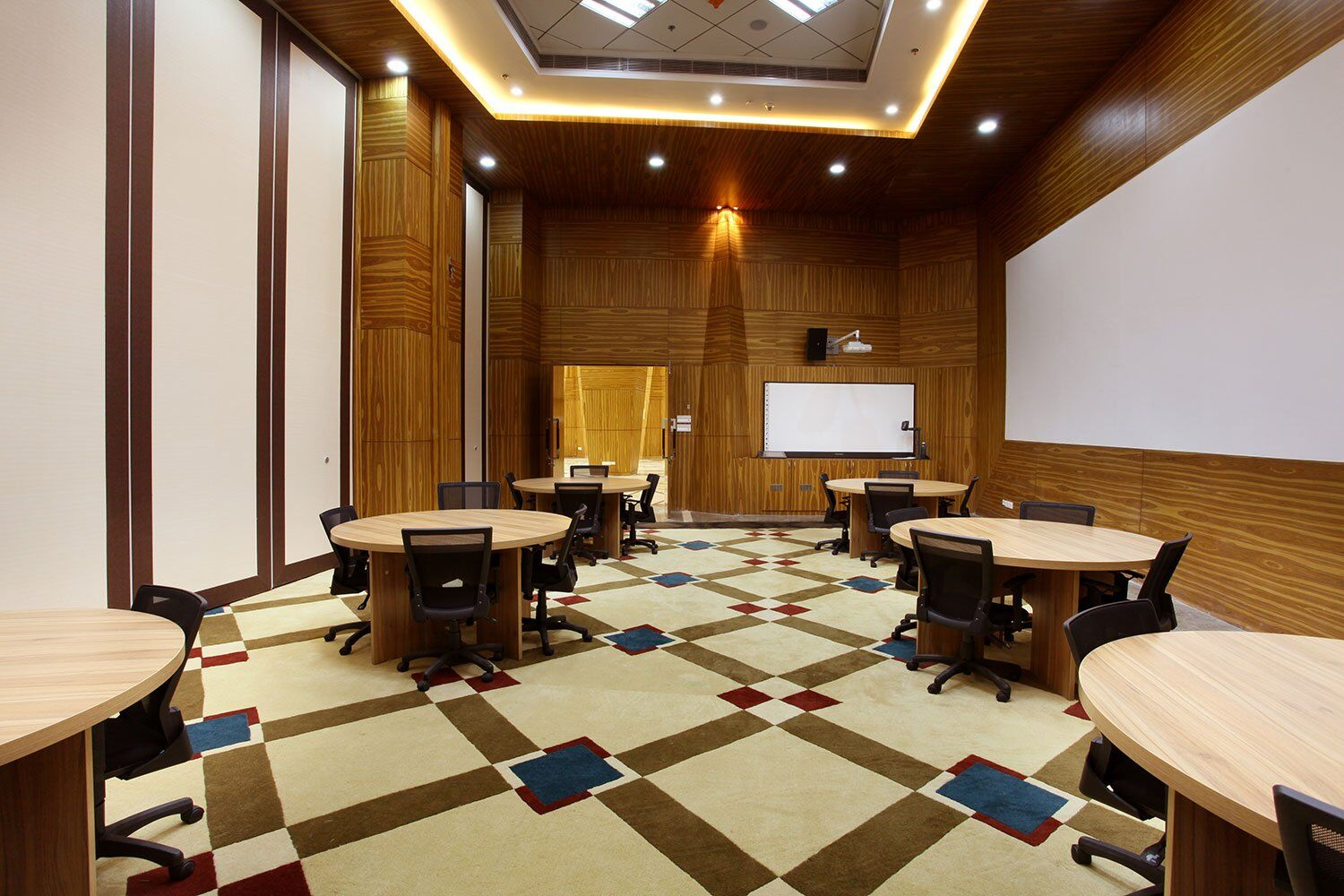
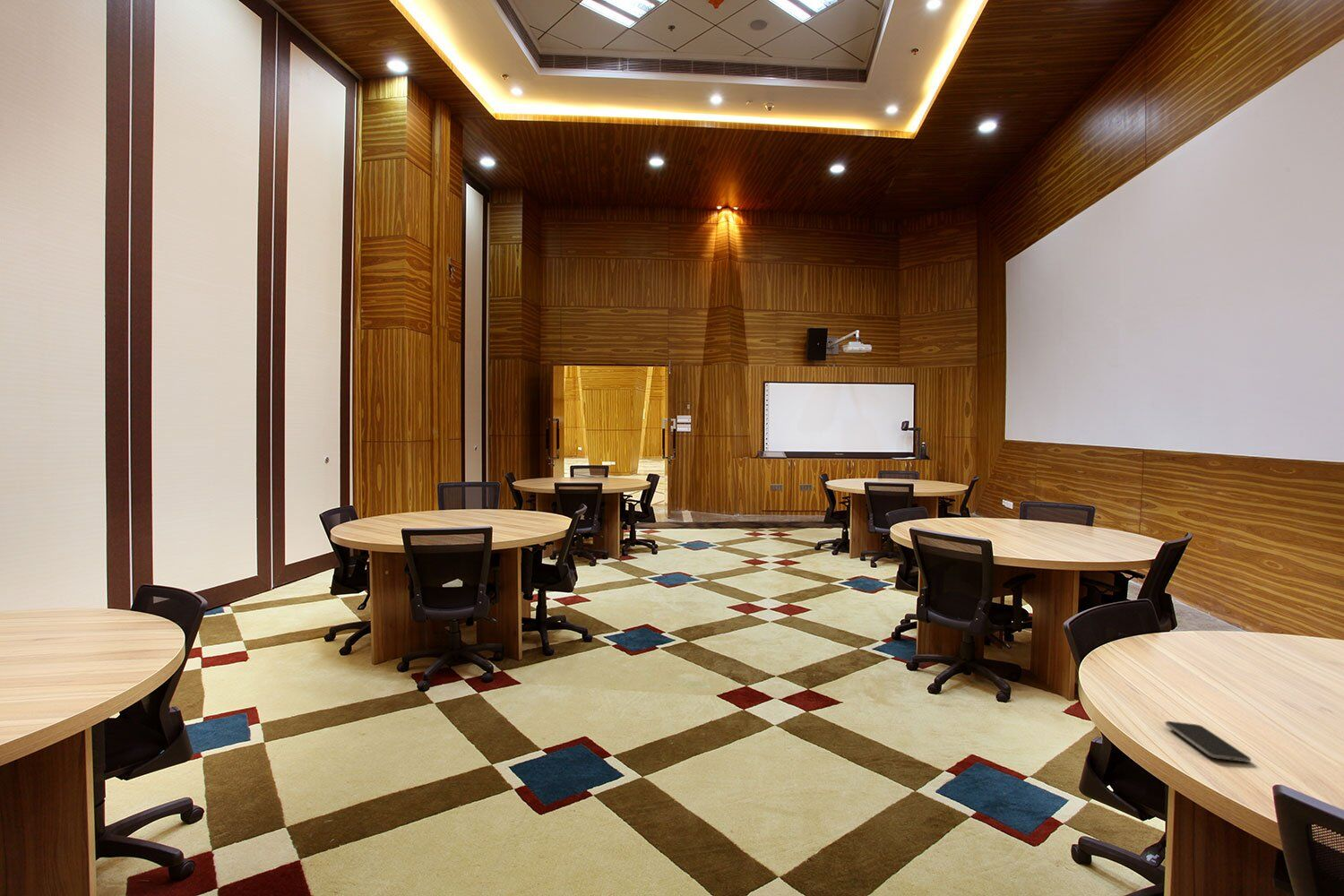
+ smartphone (1205, 740)
